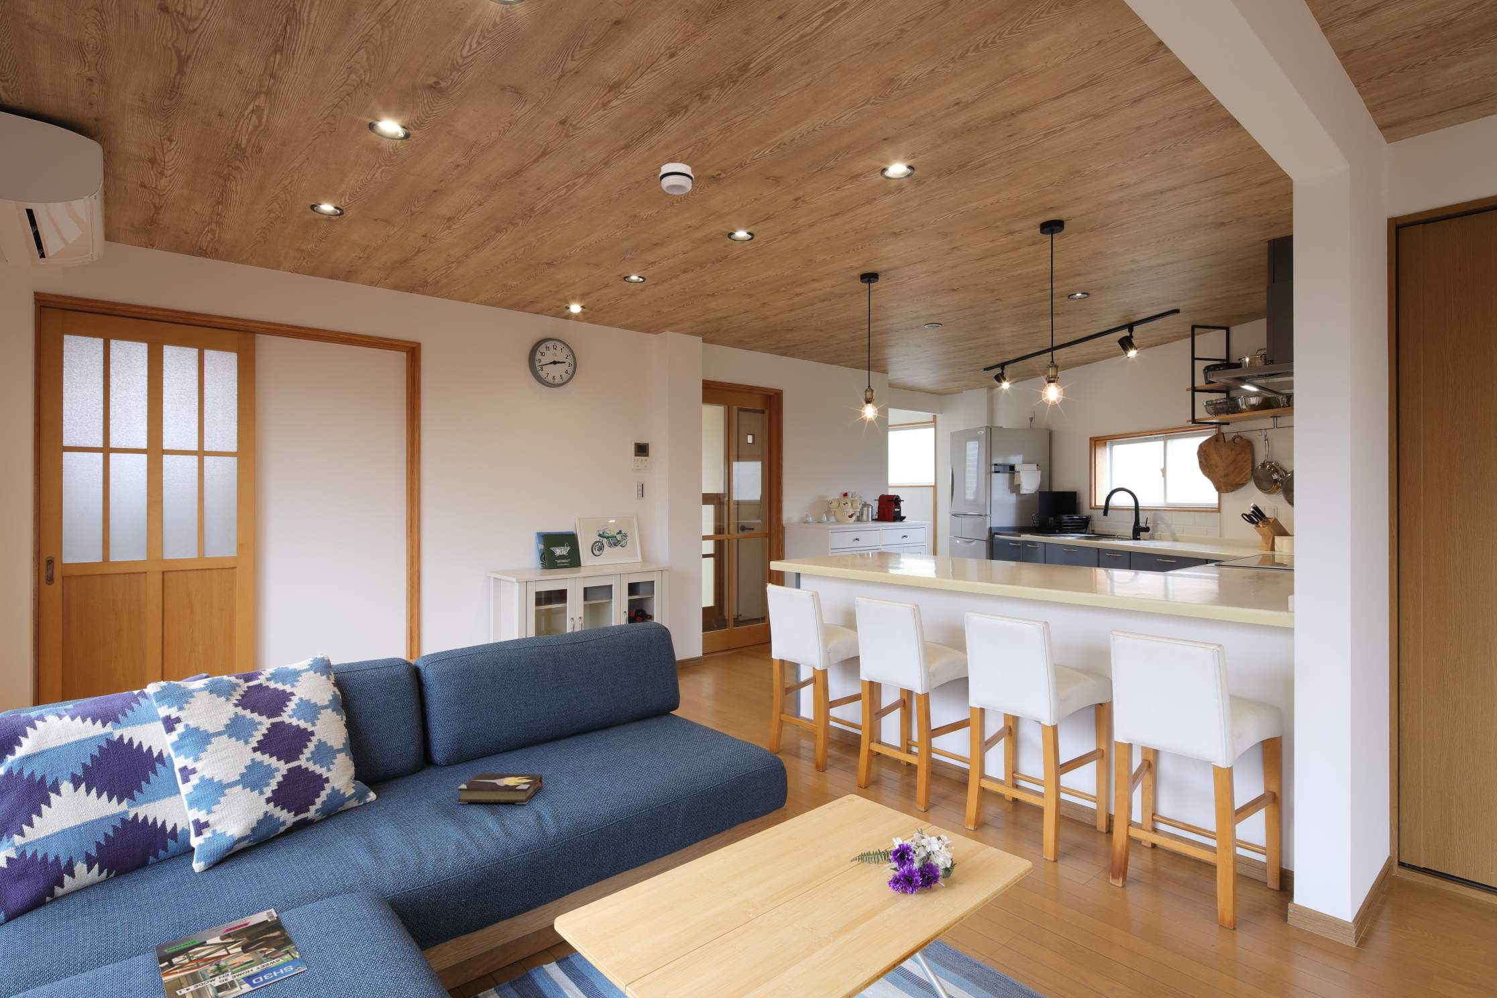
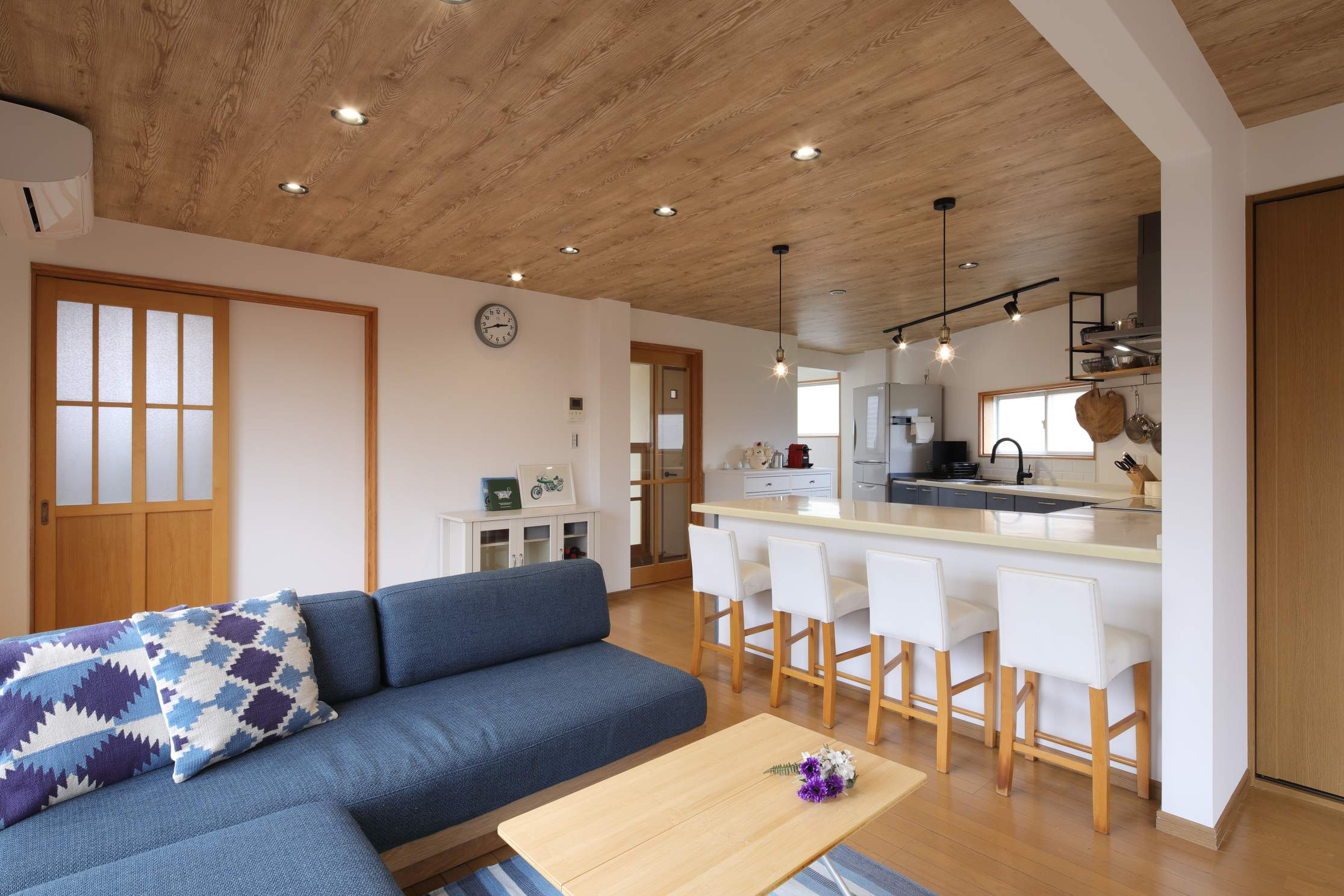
- smoke detector (676, 179)
- hardback book (501, 786)
- magazine (228, 957)
